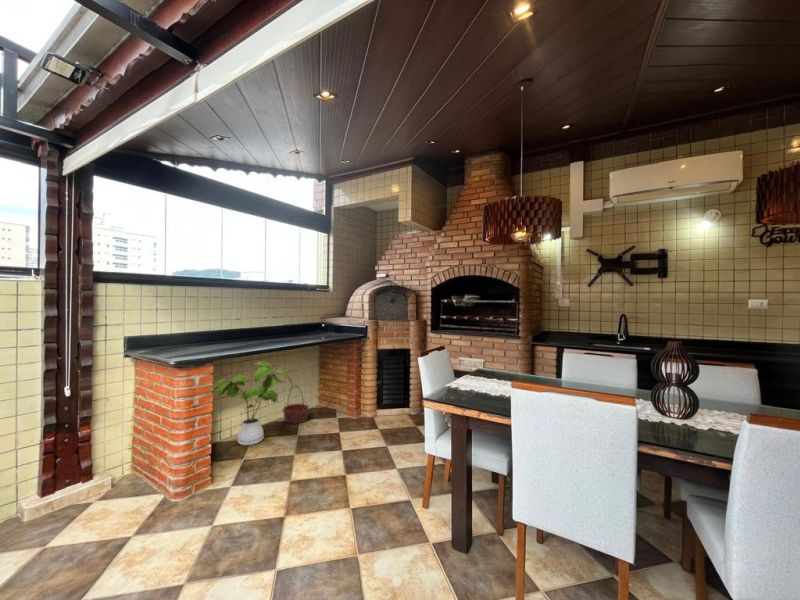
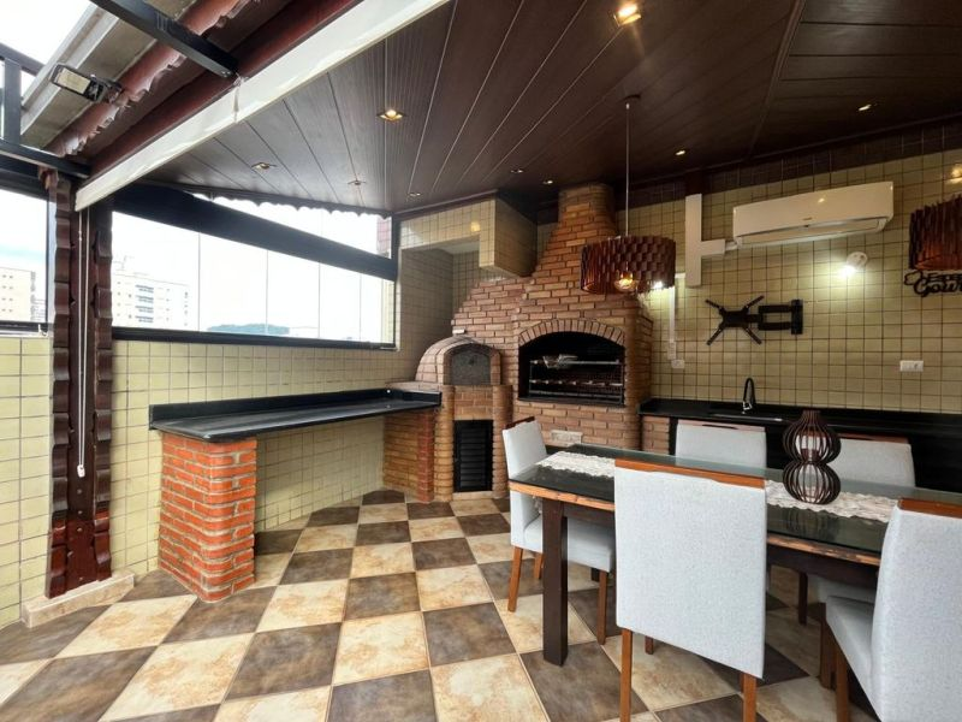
- house plant (261, 400)
- basket (296, 404)
